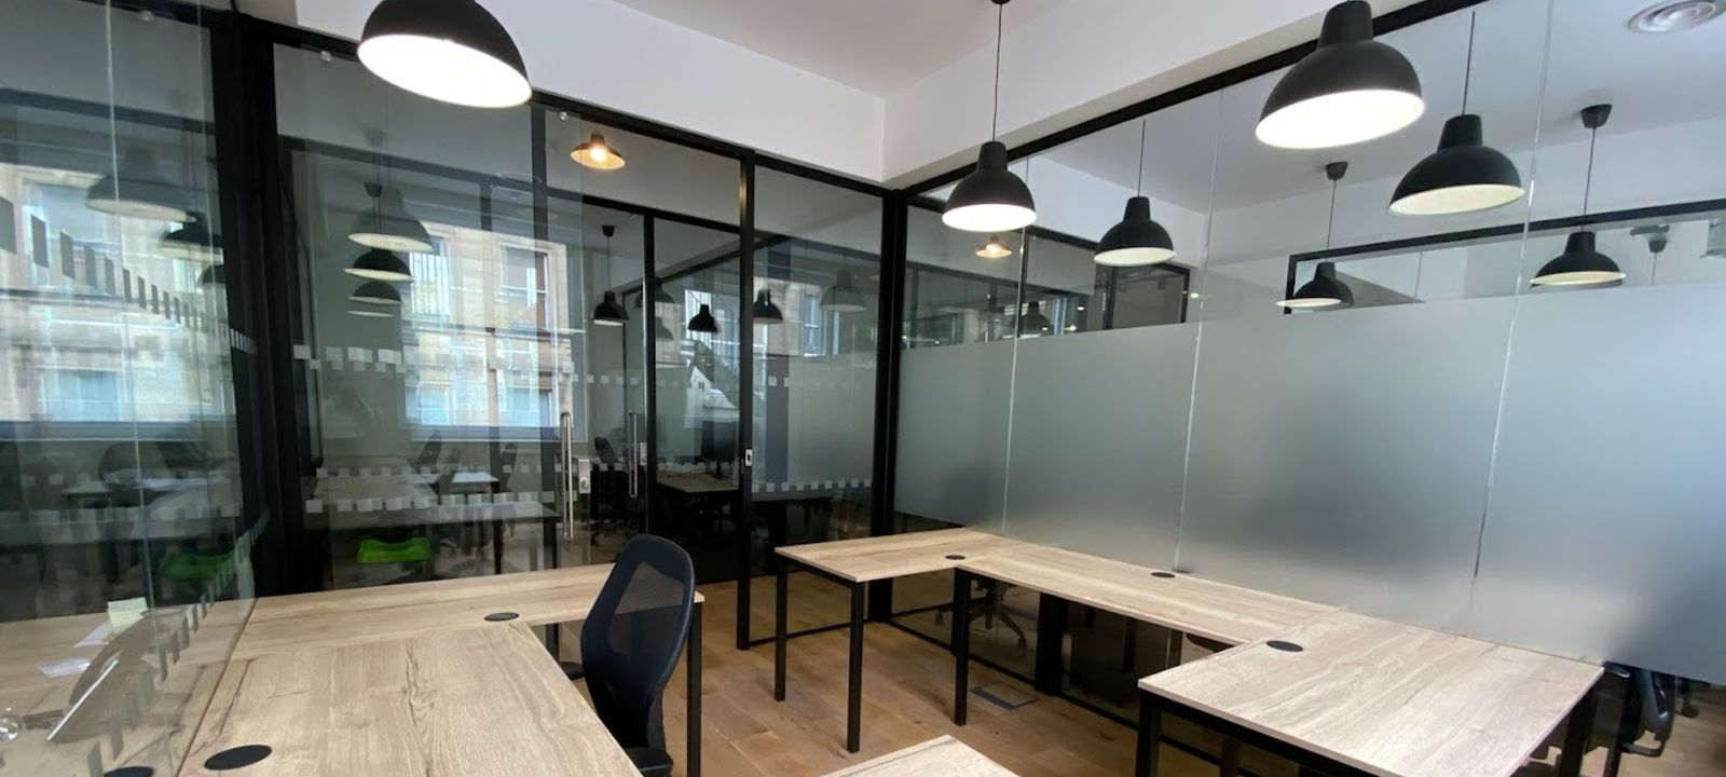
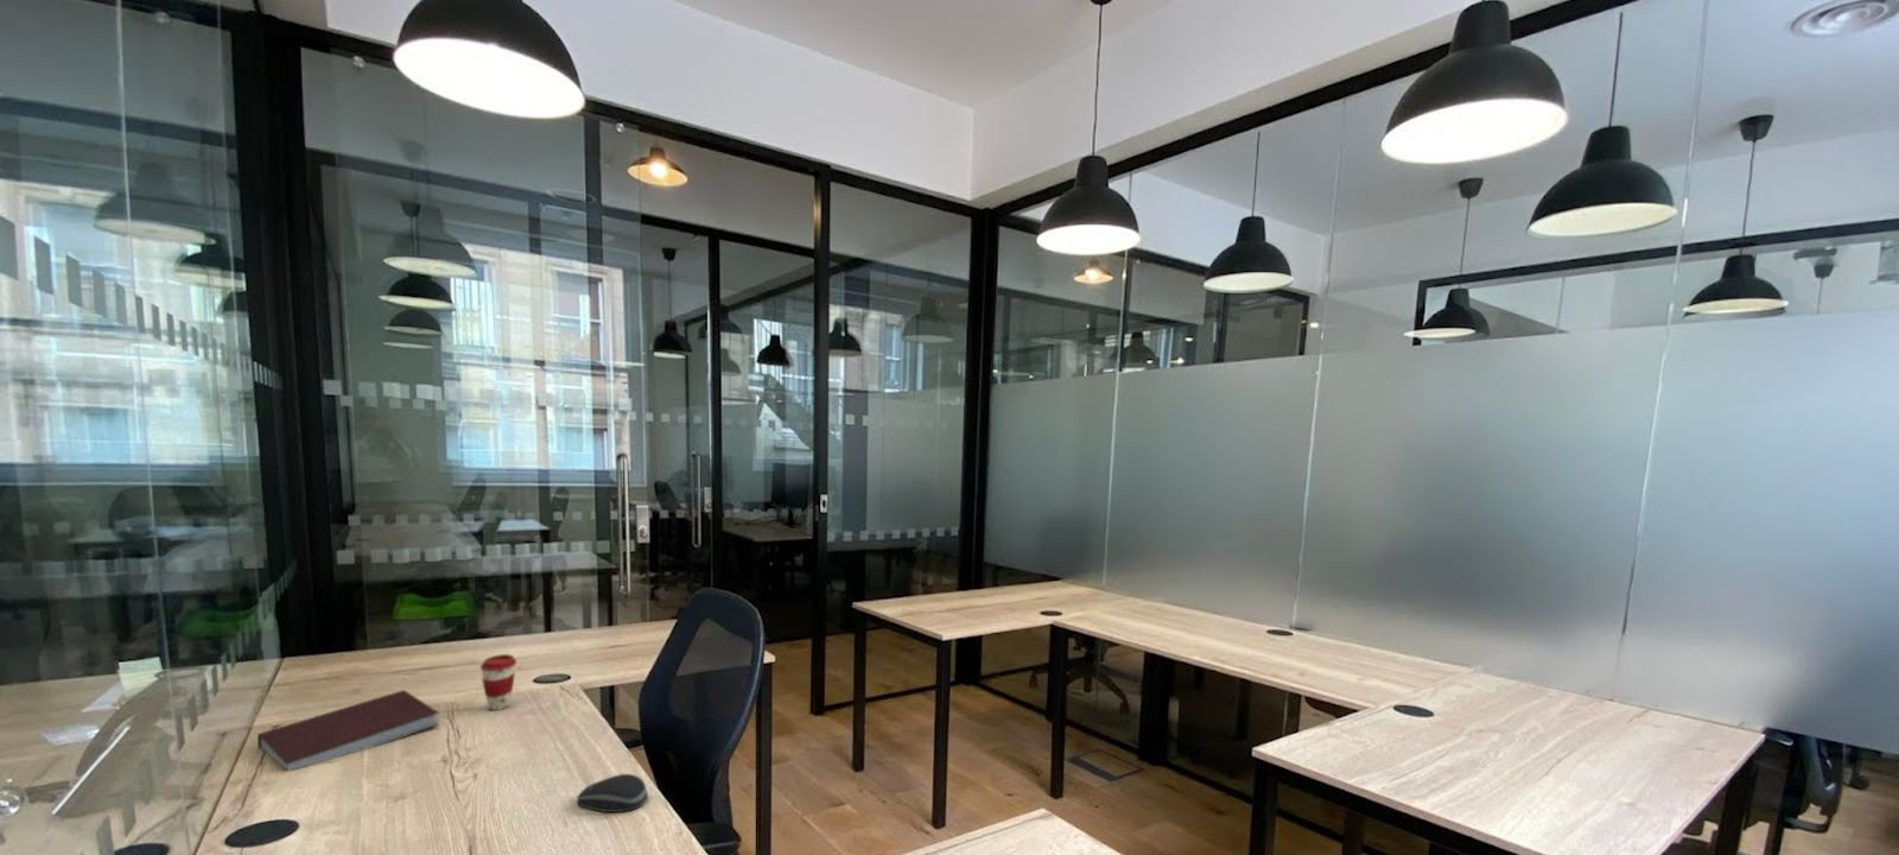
+ notebook (351, 729)
+ coffee cup (499, 682)
+ computer mouse (613, 790)
